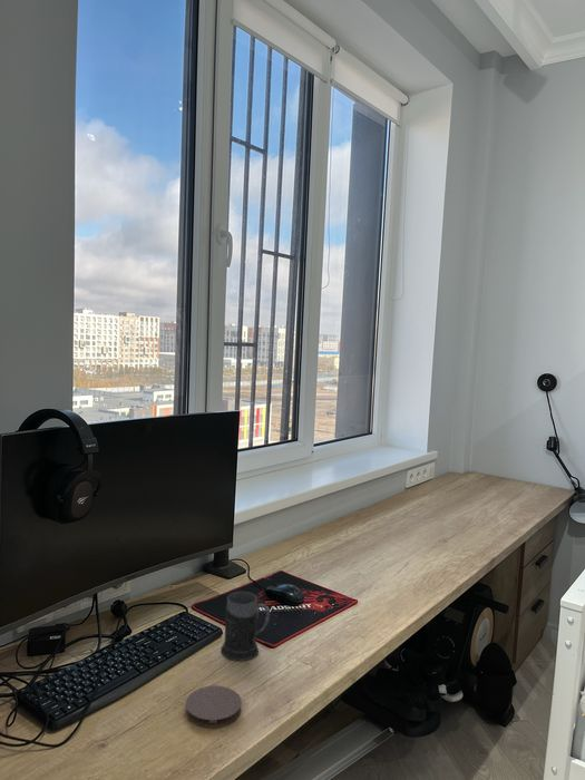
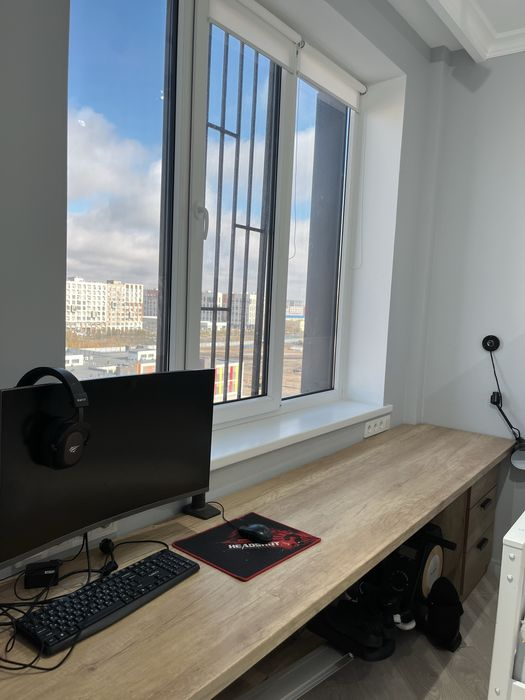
- coaster (213, 705)
- mug (246, 625)
